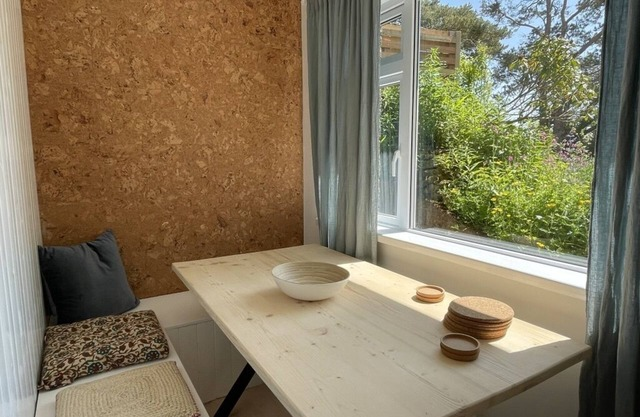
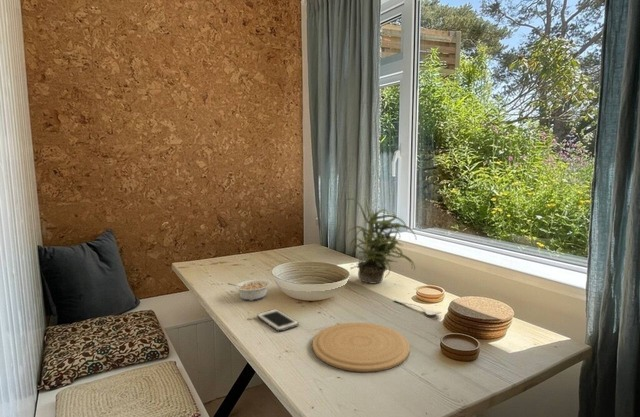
+ cell phone (277, 319)
+ potted plant (376, 239)
+ legume (252, 289)
+ plate (360, 343)
+ spoon (416, 305)
